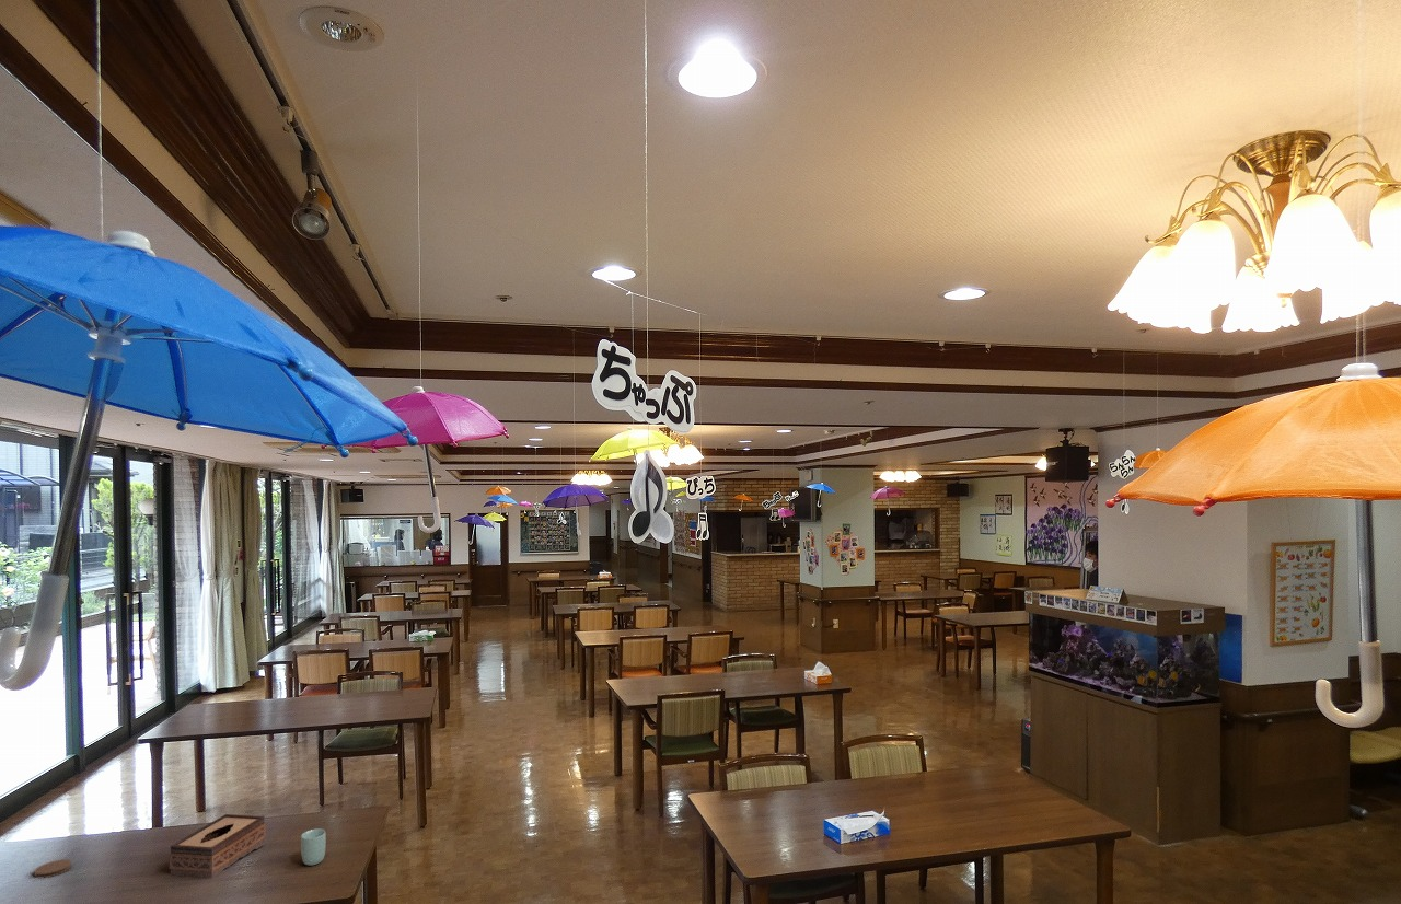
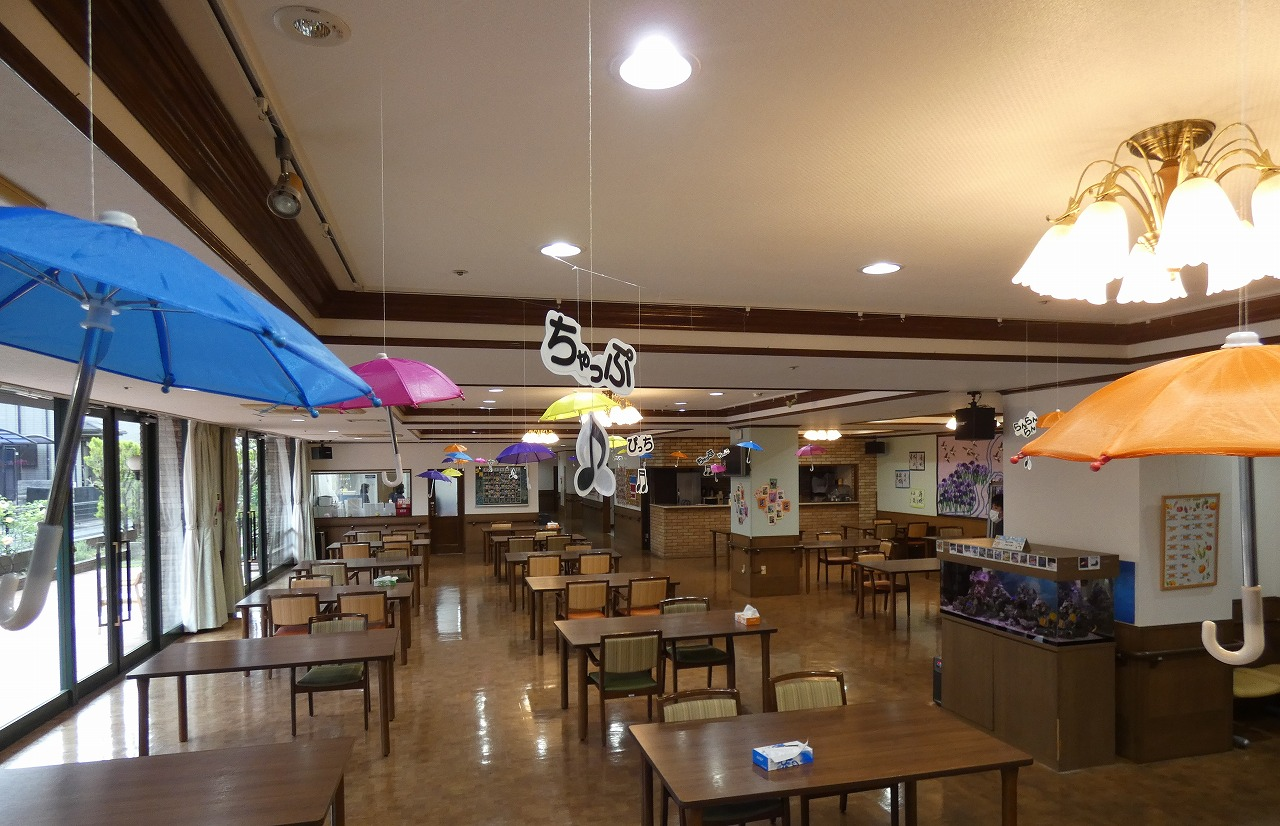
- tissue box (219, 845)
- cup (313, 847)
- coaster (53, 868)
